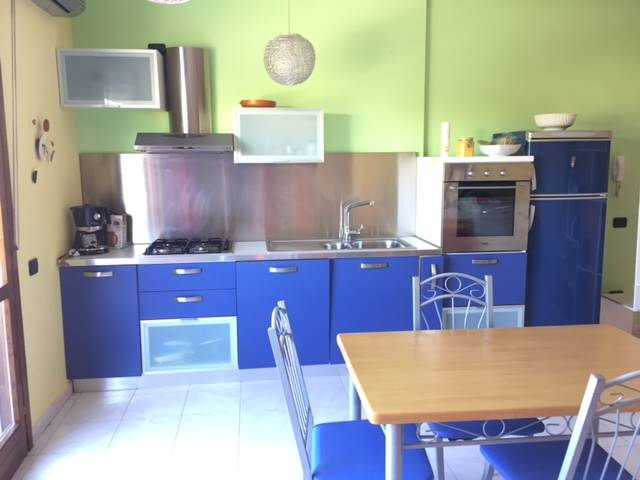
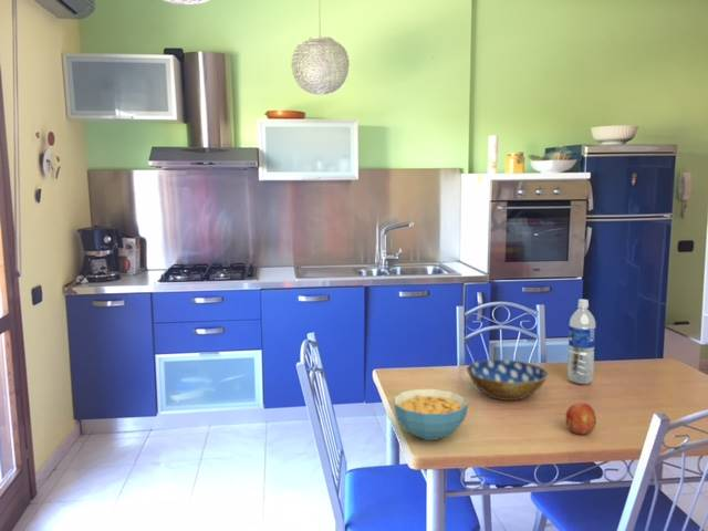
+ water bottle (581, 341)
+ cereal bowl (429, 418)
+ bowl (506, 382)
+ fruit (580, 417)
